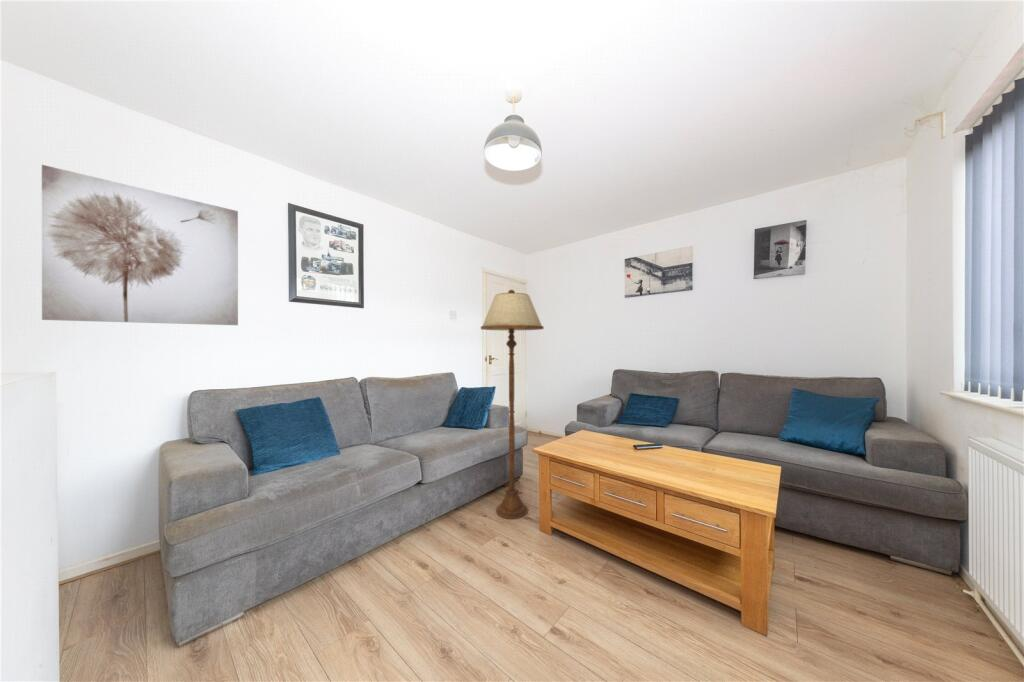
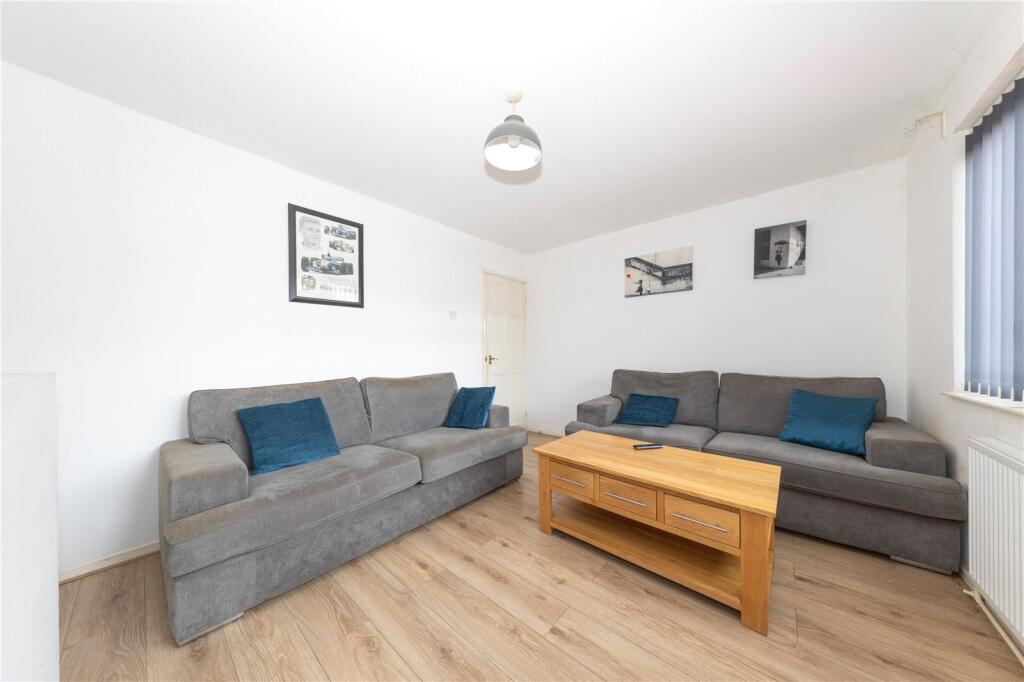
- wall art (154, 257)
- floor lamp (512, 400)
